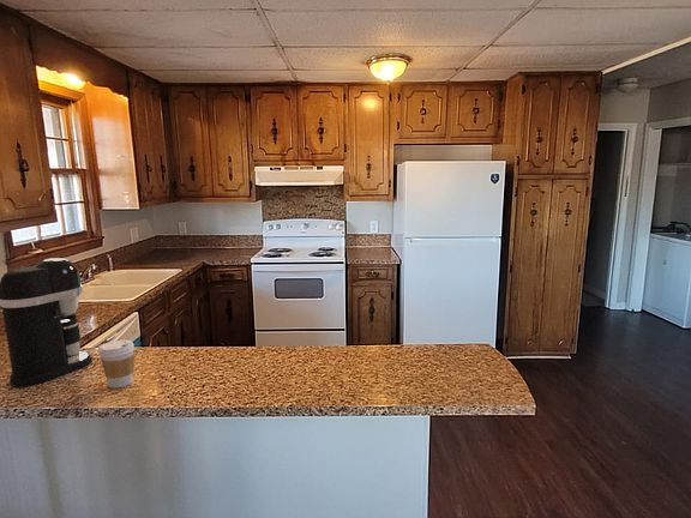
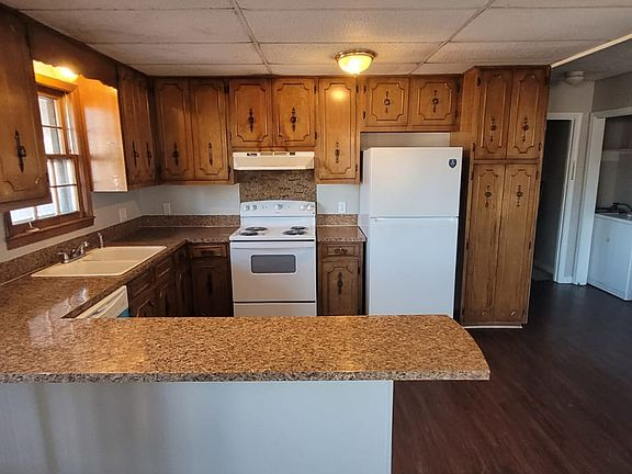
- coffee maker (46, 317)
- coffee cup (118, 362)
